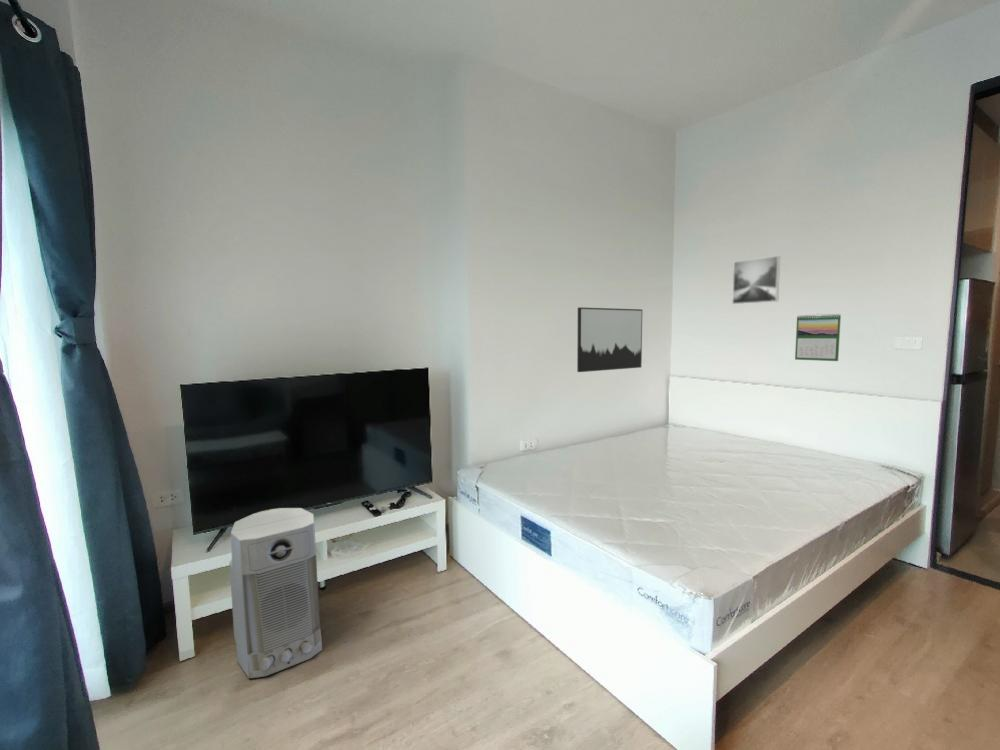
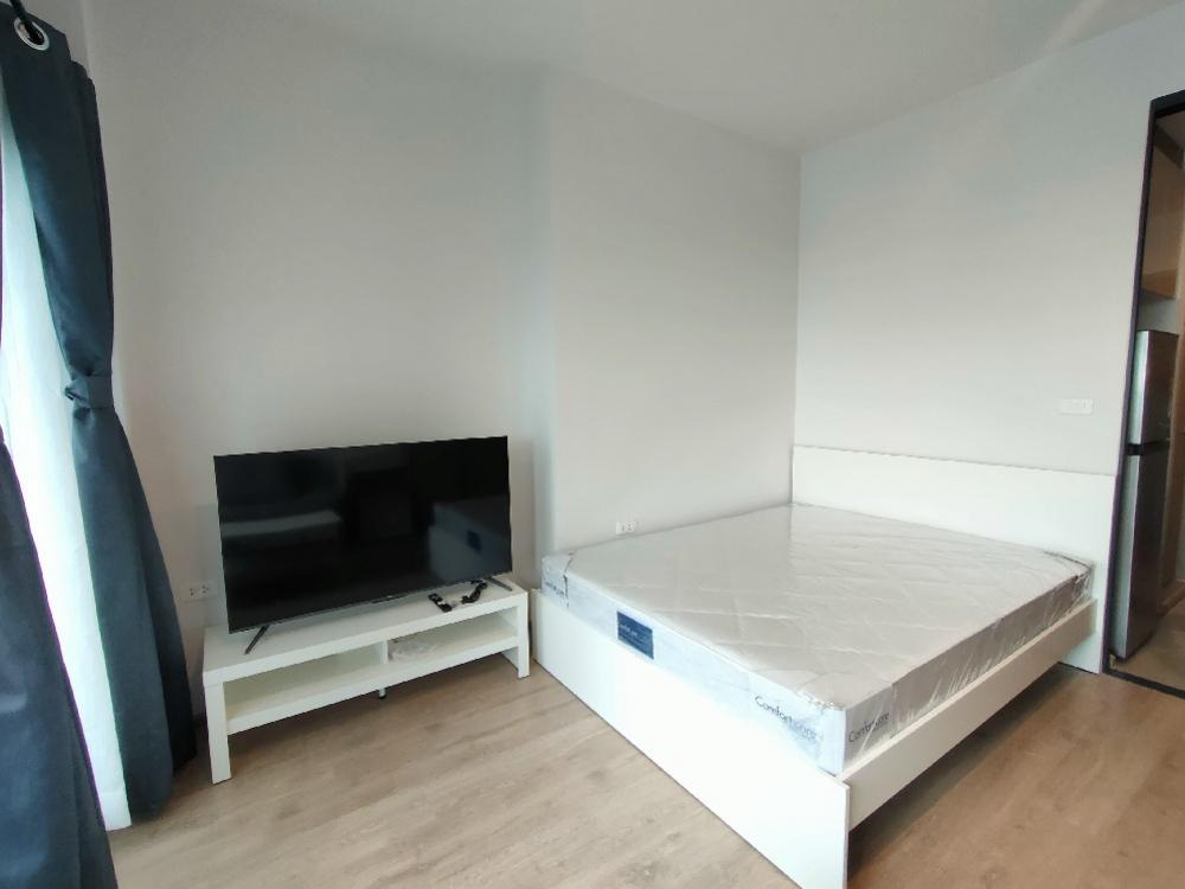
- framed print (755, 281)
- wall art (611, 339)
- calendar (817, 337)
- air purifier (276, 583)
